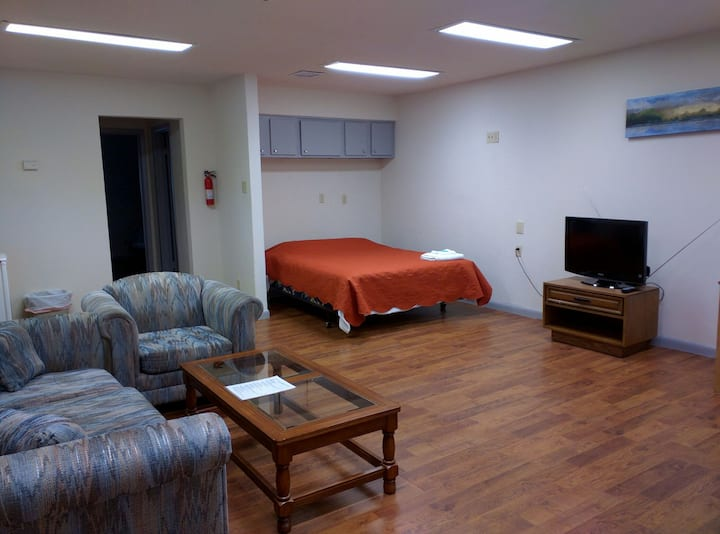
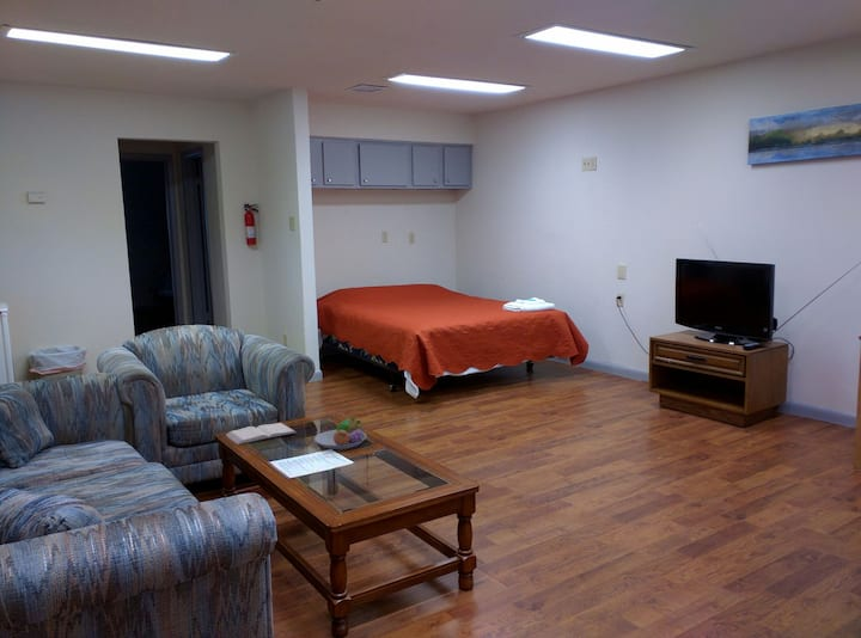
+ fruit bowl (342, 431)
+ book (261, 431)
